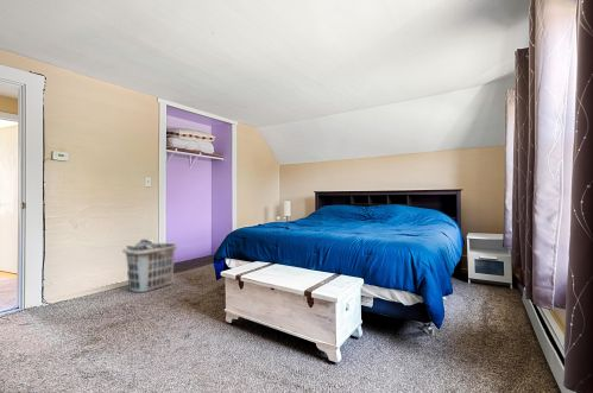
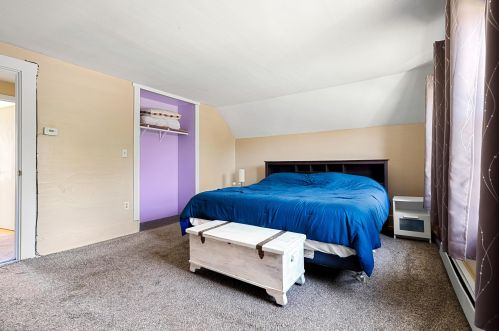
- clothes hamper (151, 262)
